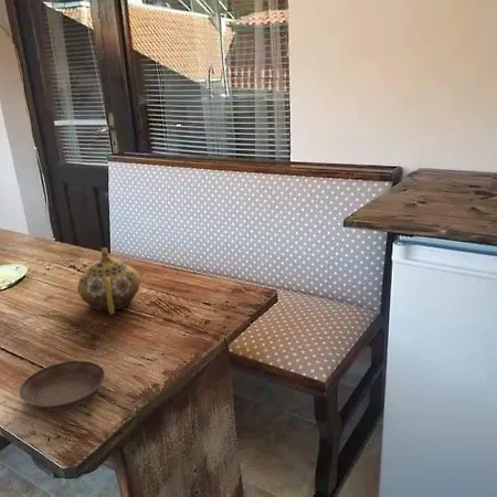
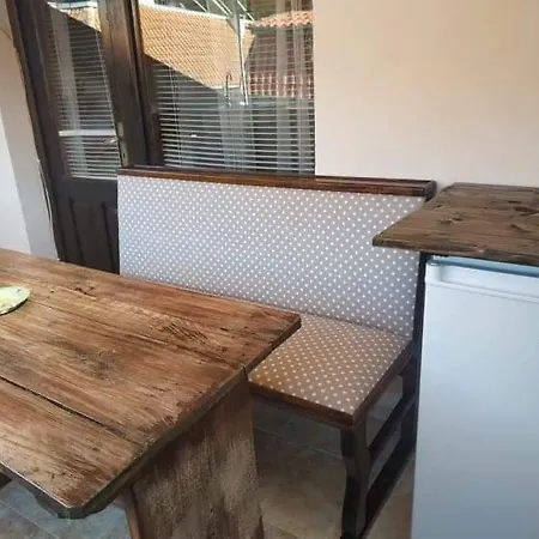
- saucer (64, 387)
- teapot (108, 277)
